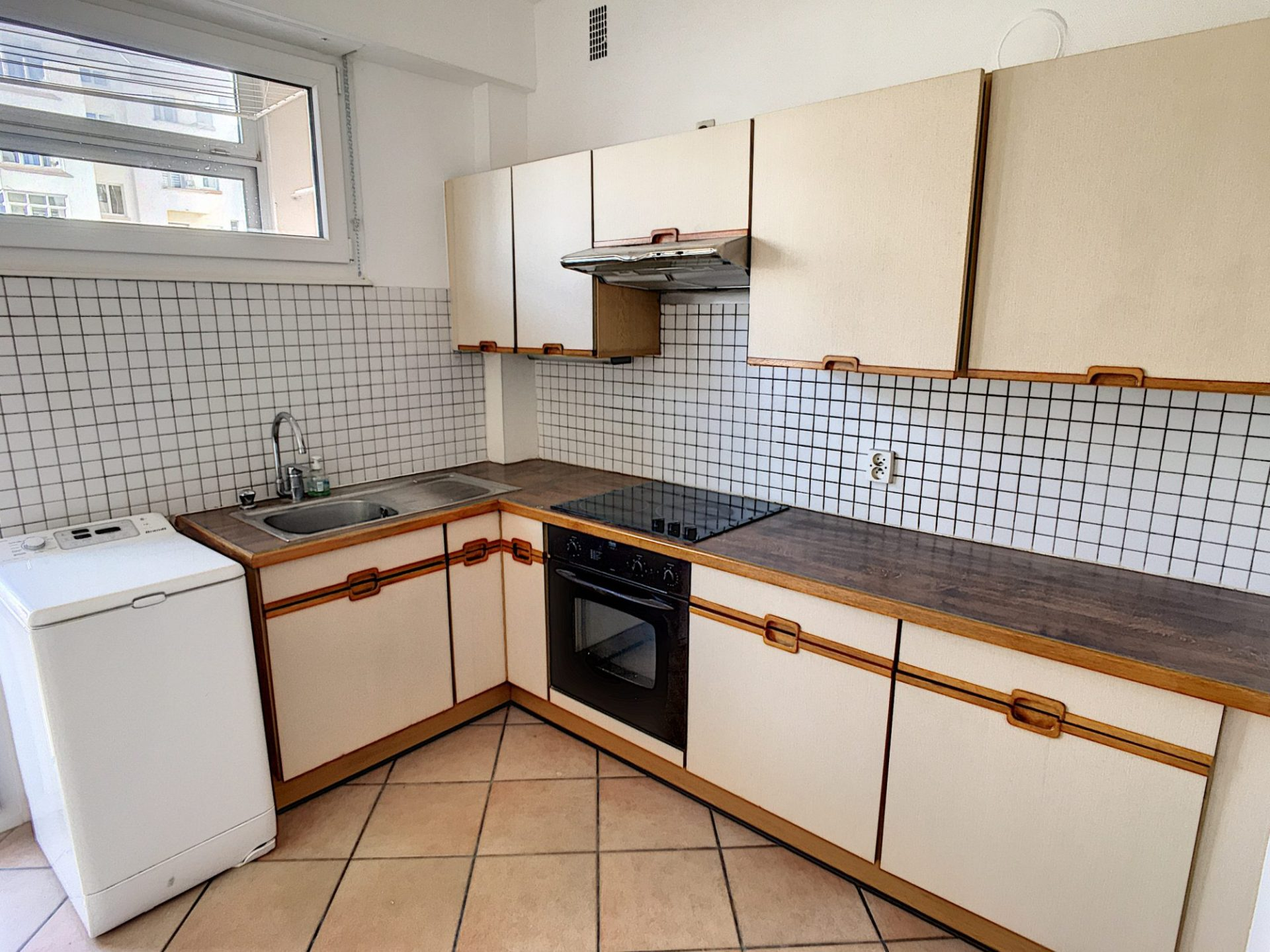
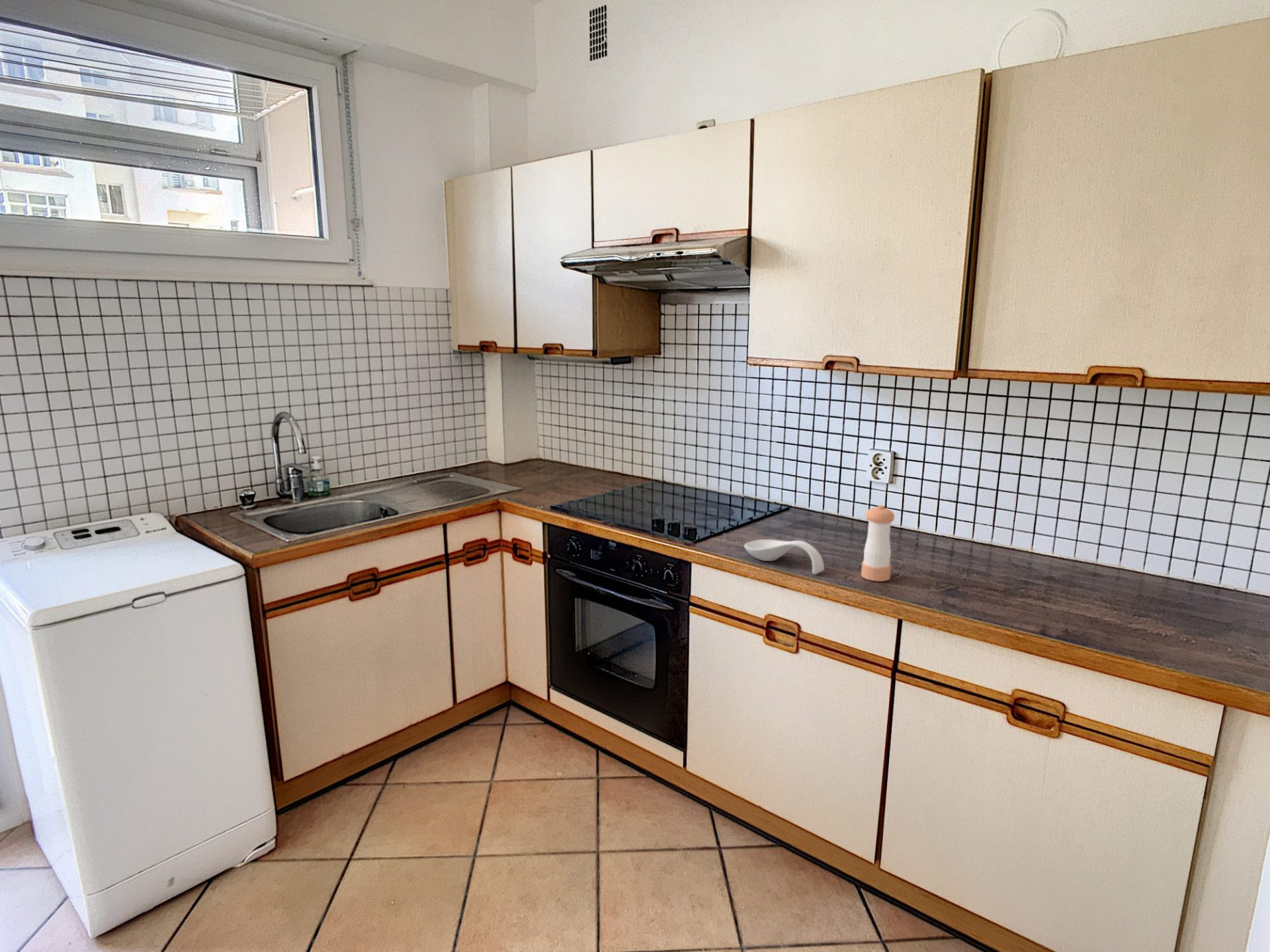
+ pepper shaker (878, 541)
+ spoon rest (783, 550)
